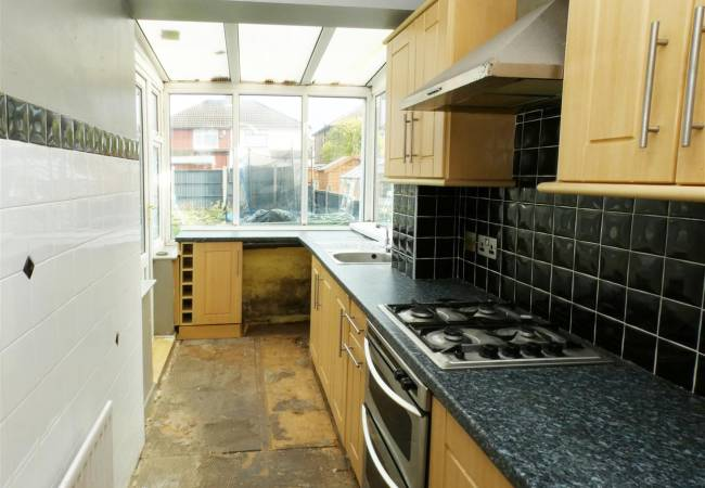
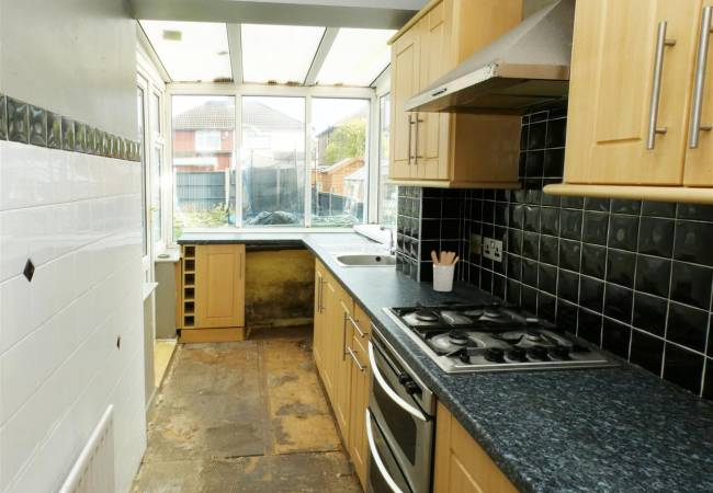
+ utensil holder (444, 270)
